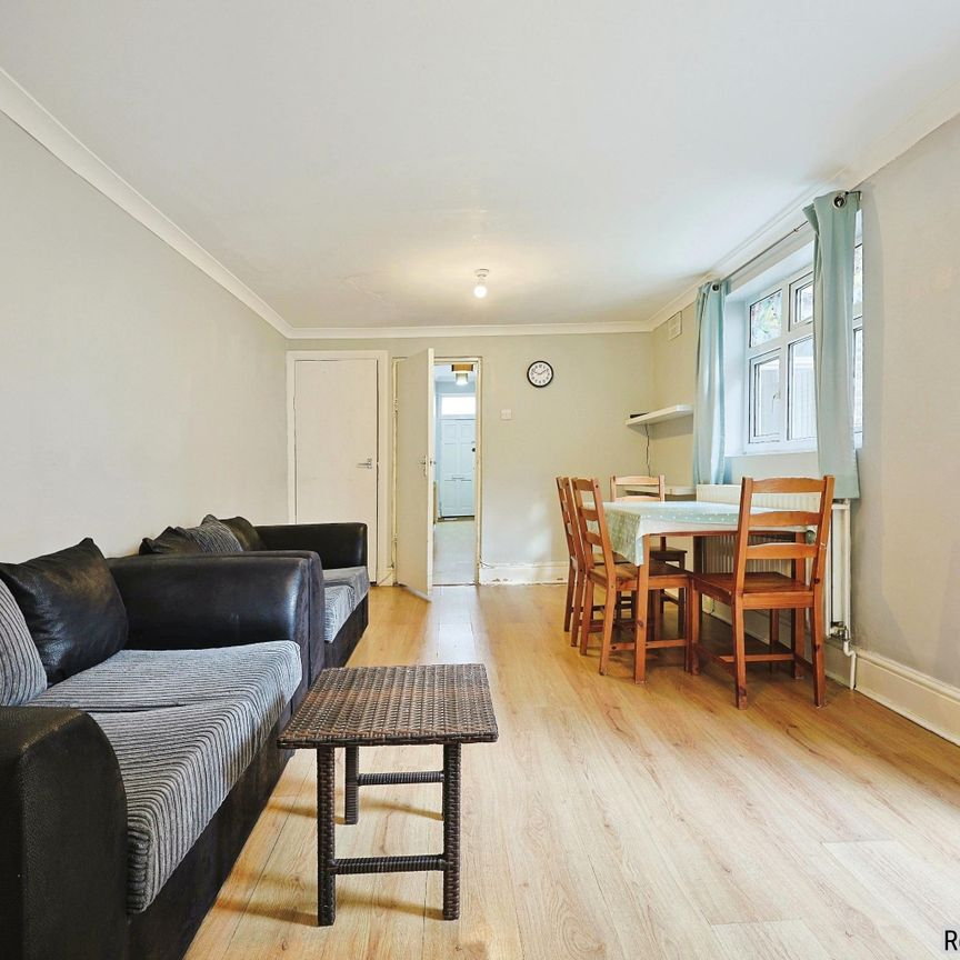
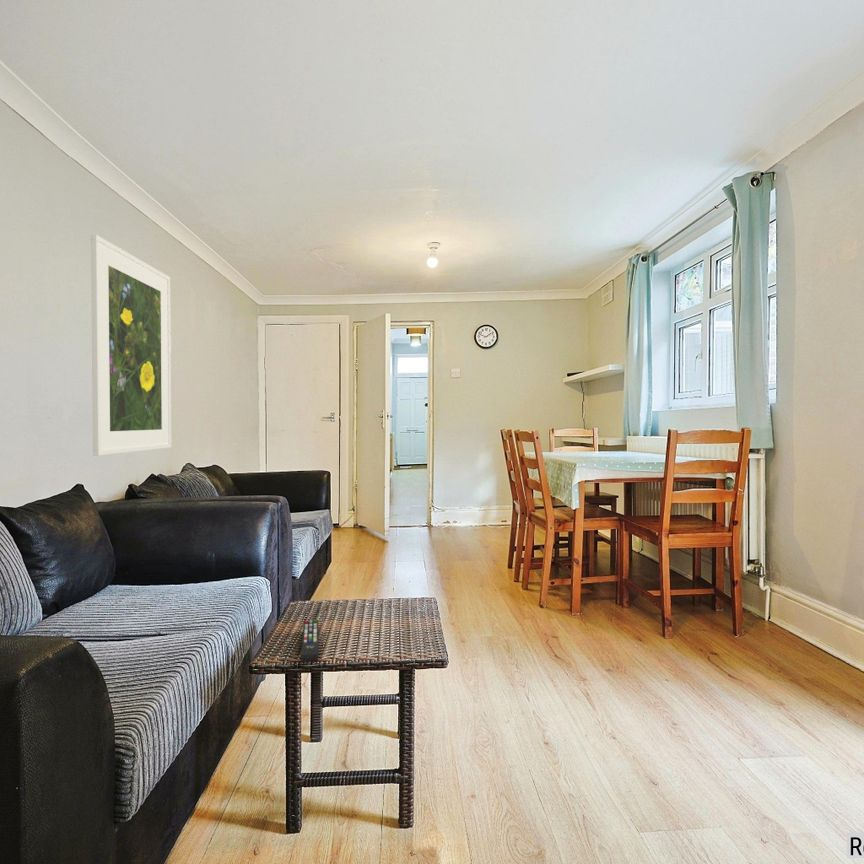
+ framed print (136, 355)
+ remote control (310, 638)
